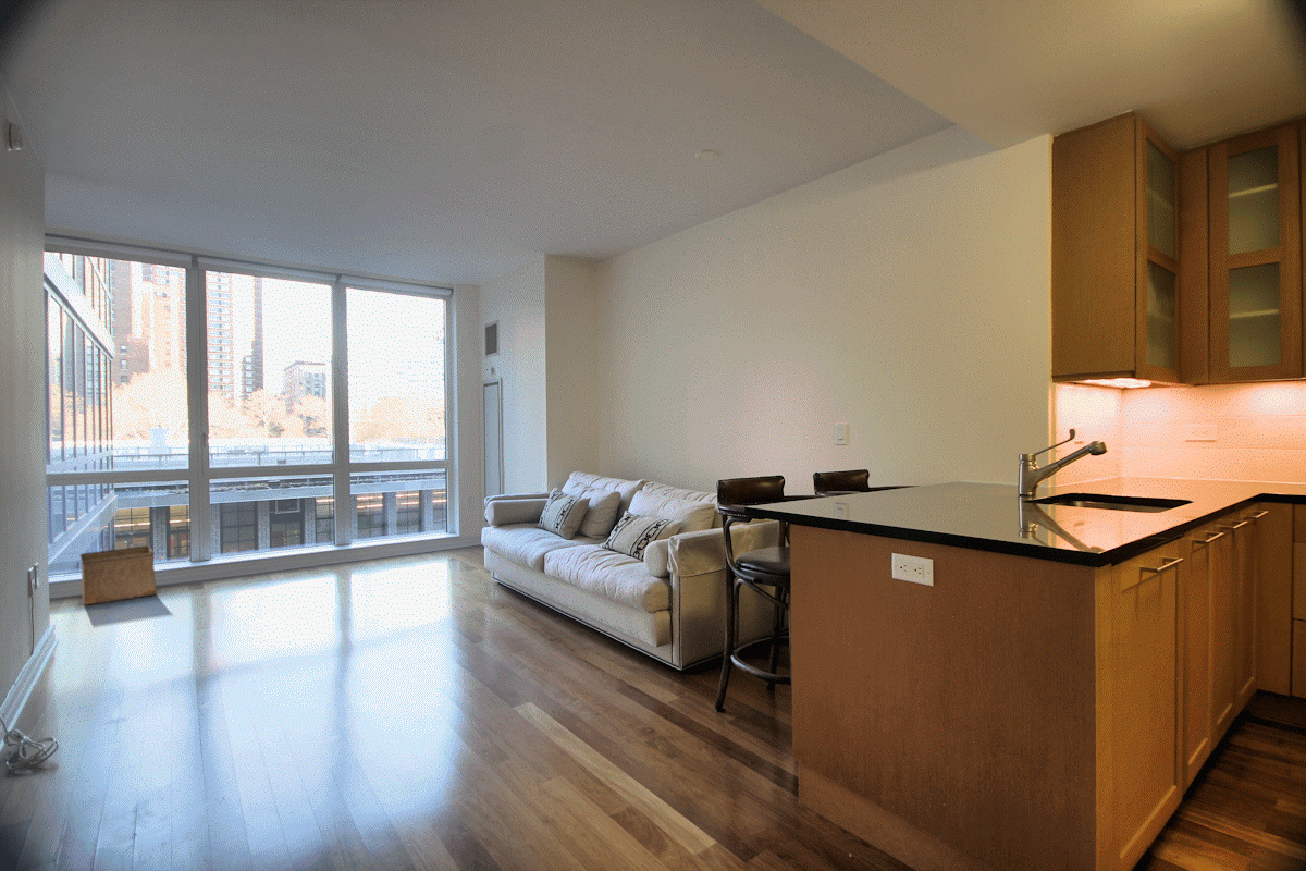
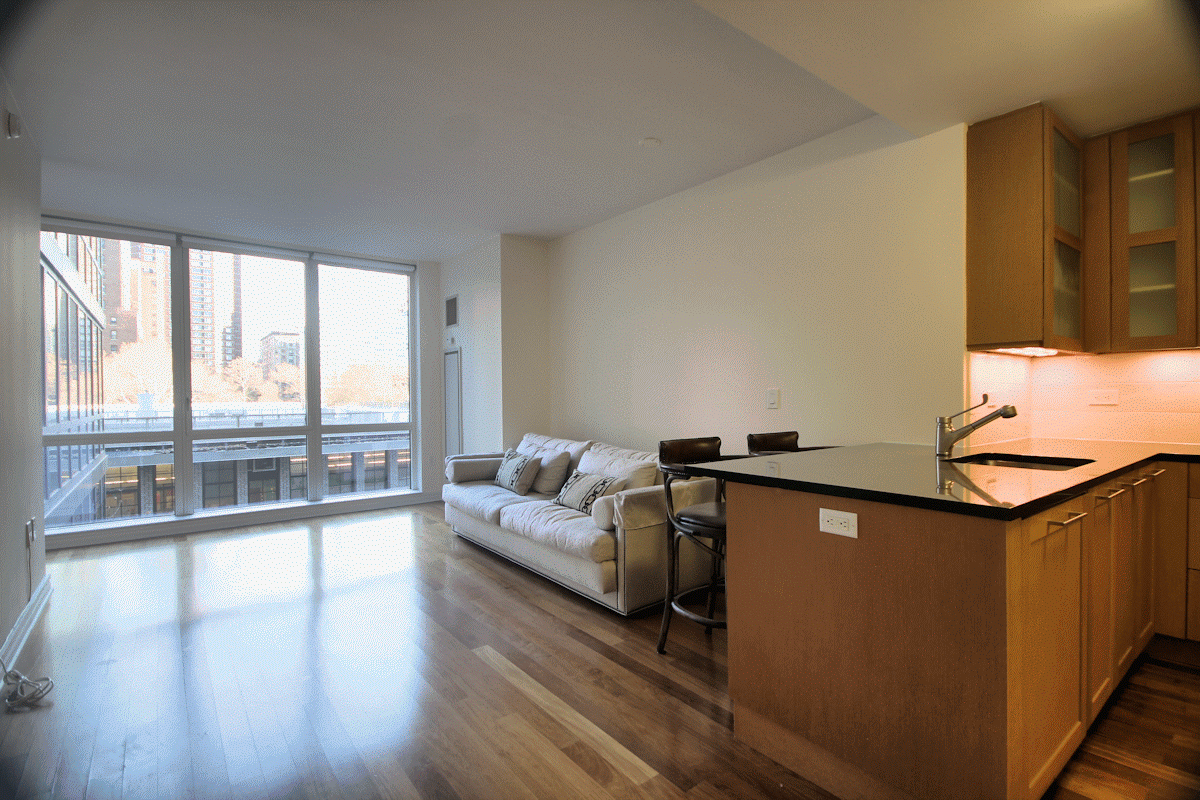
- storage bin (118, 574)
